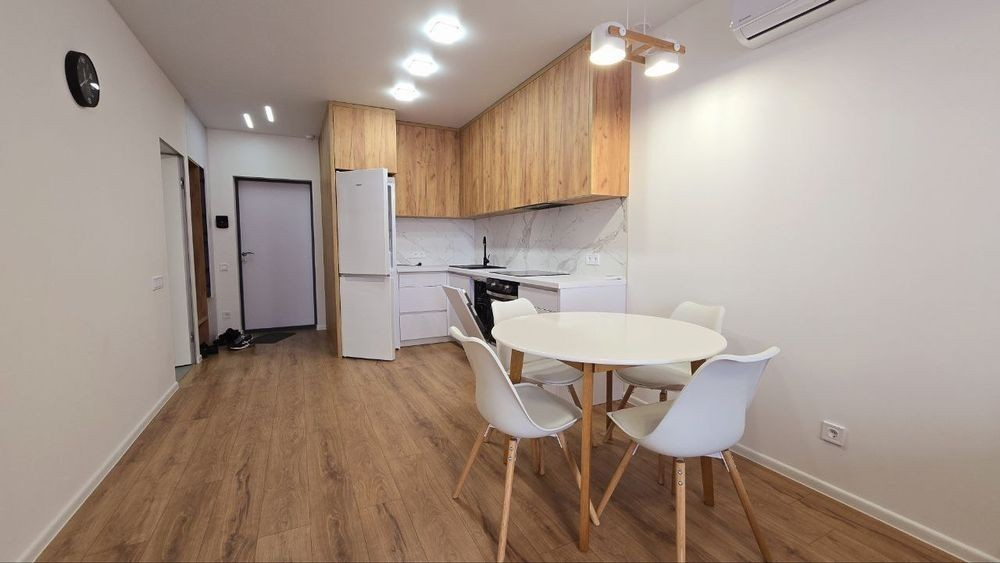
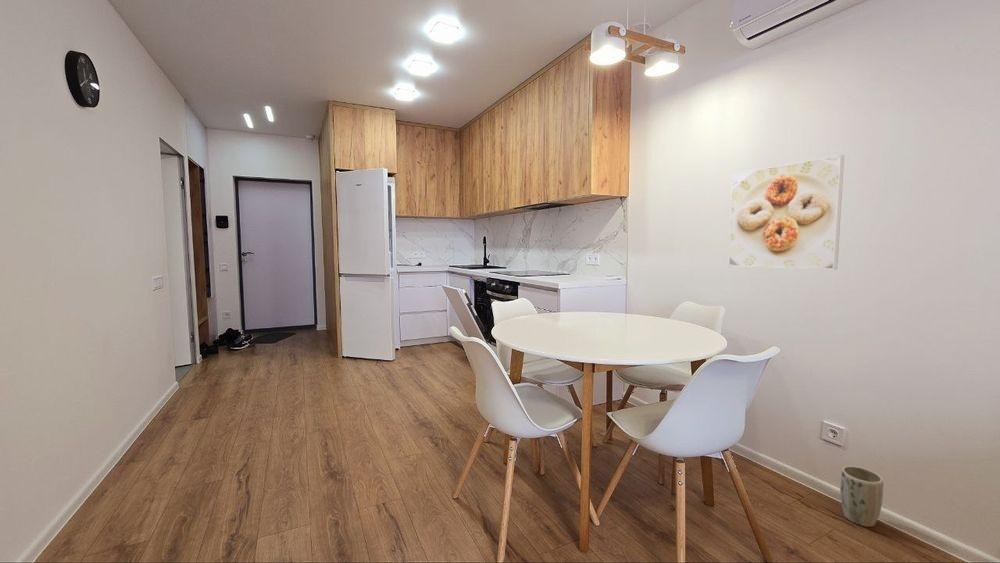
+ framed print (779, 216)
+ plant pot (860, 496)
